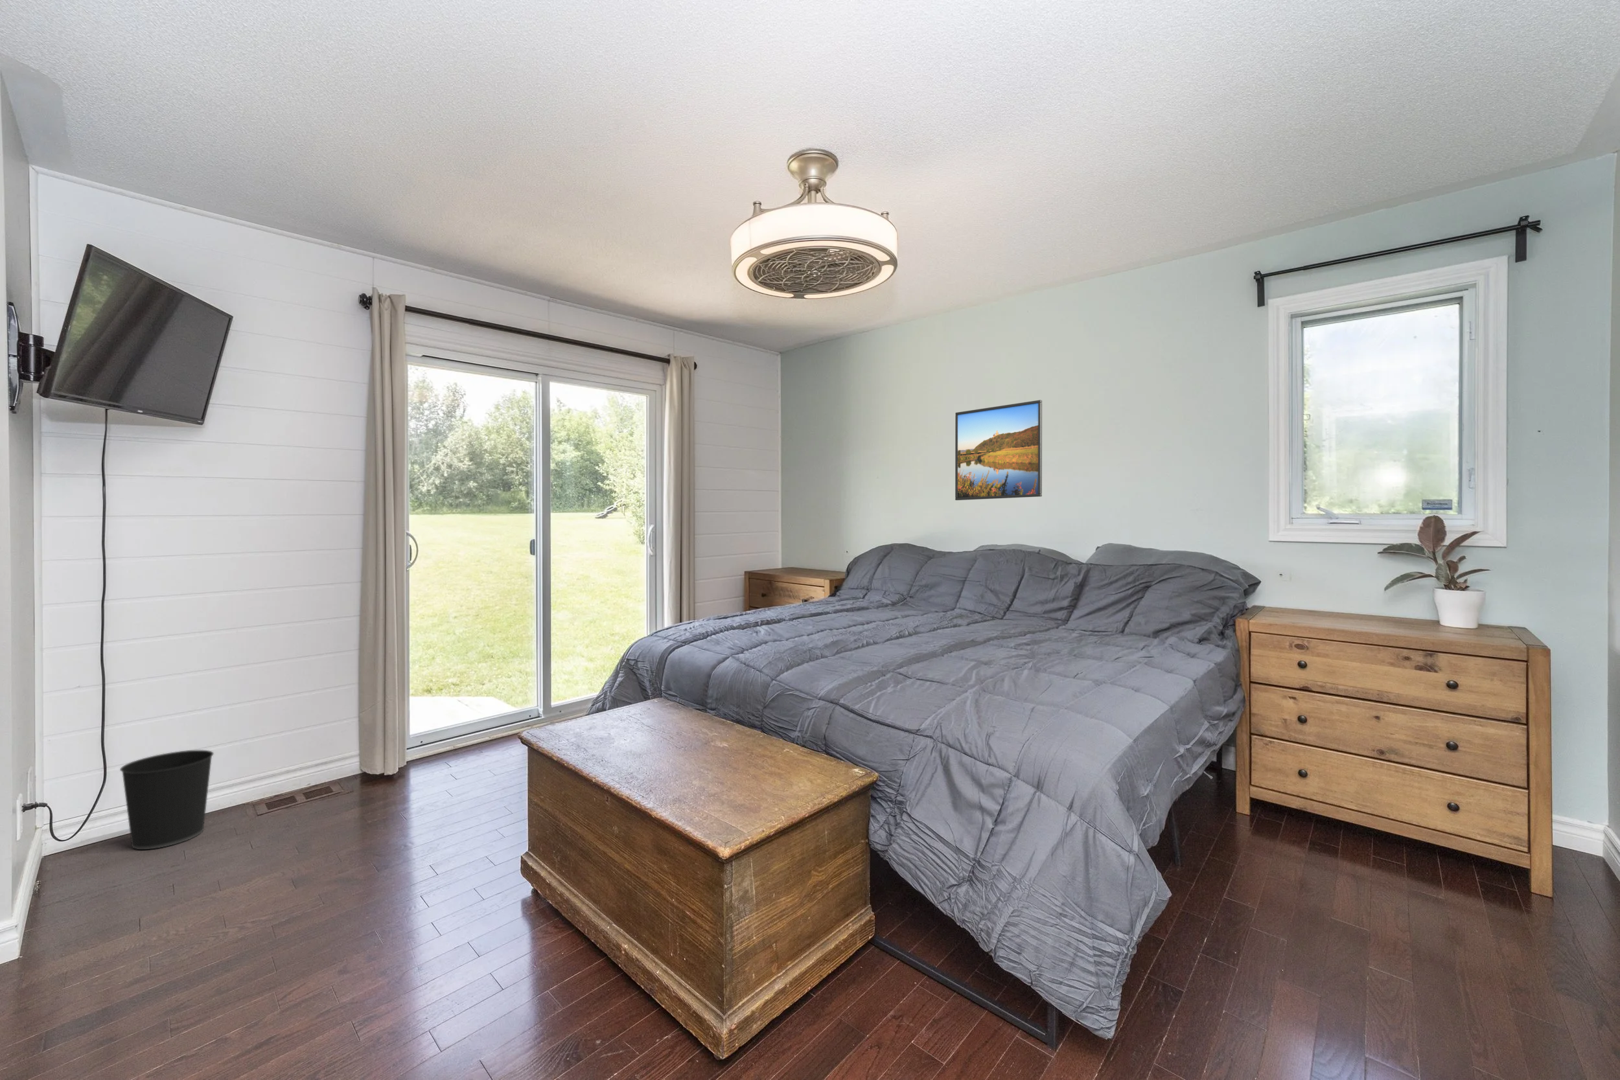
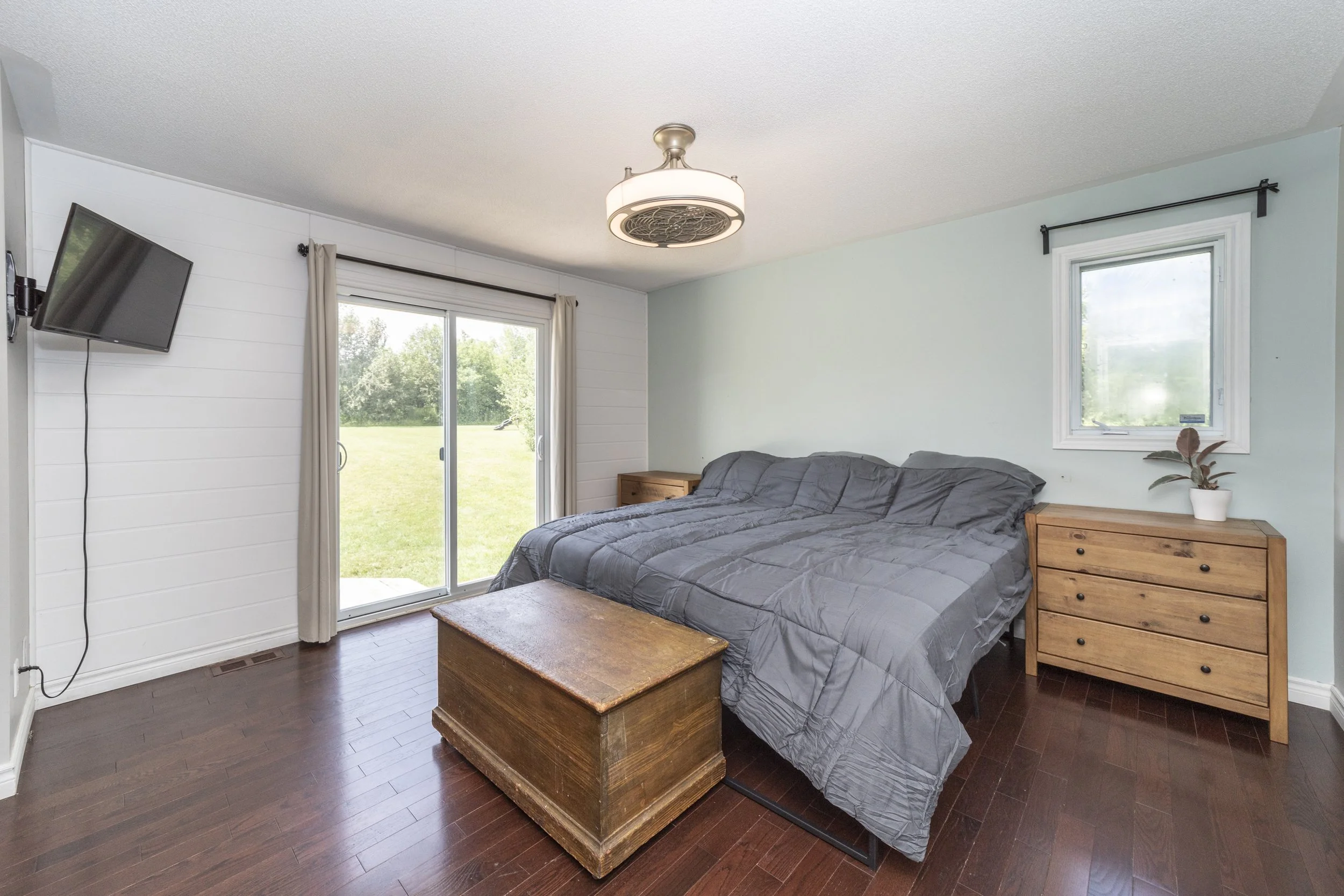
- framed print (997, 452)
- wastebasket (169, 799)
